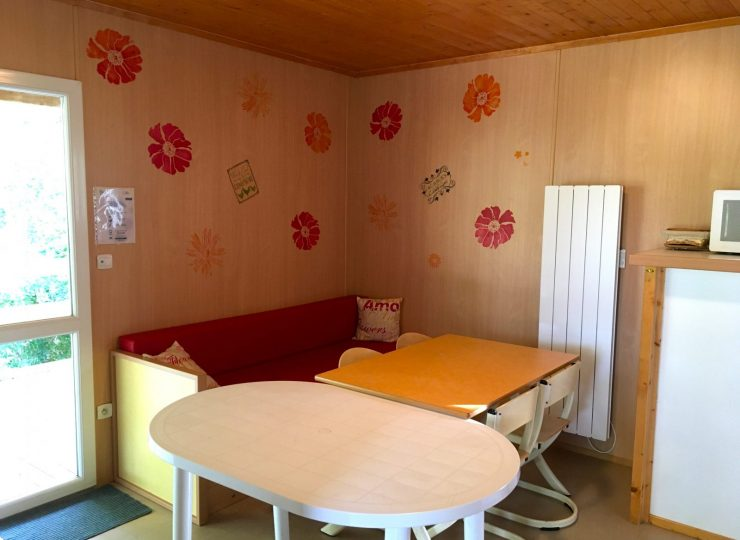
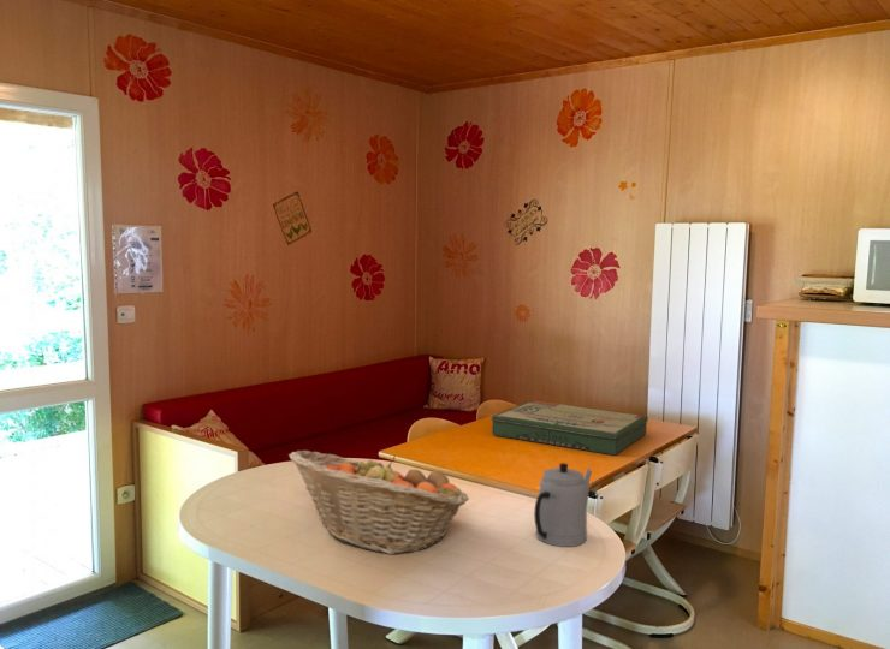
+ teapot (564, 499)
+ fruit basket (376, 490)
+ board game (569, 424)
